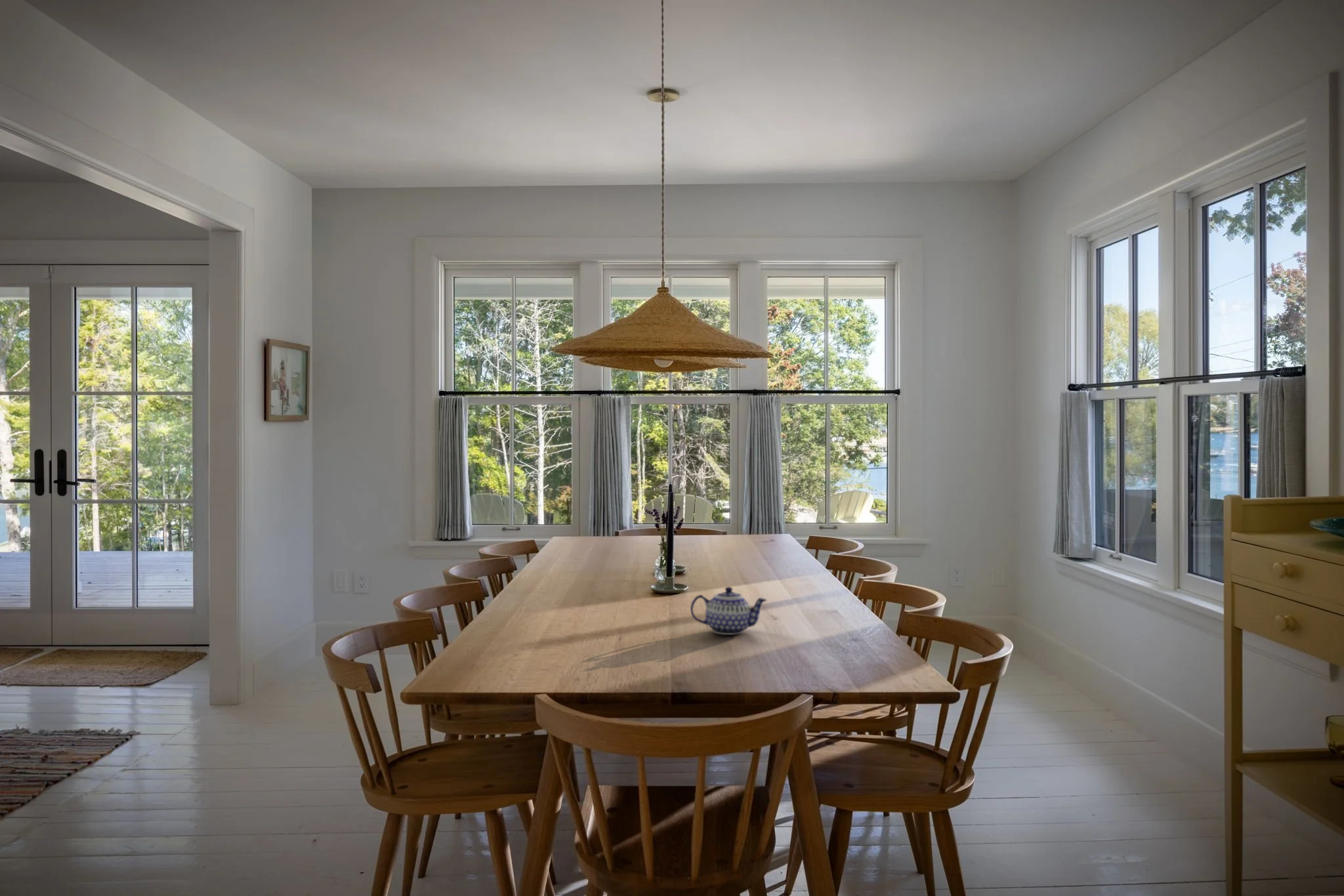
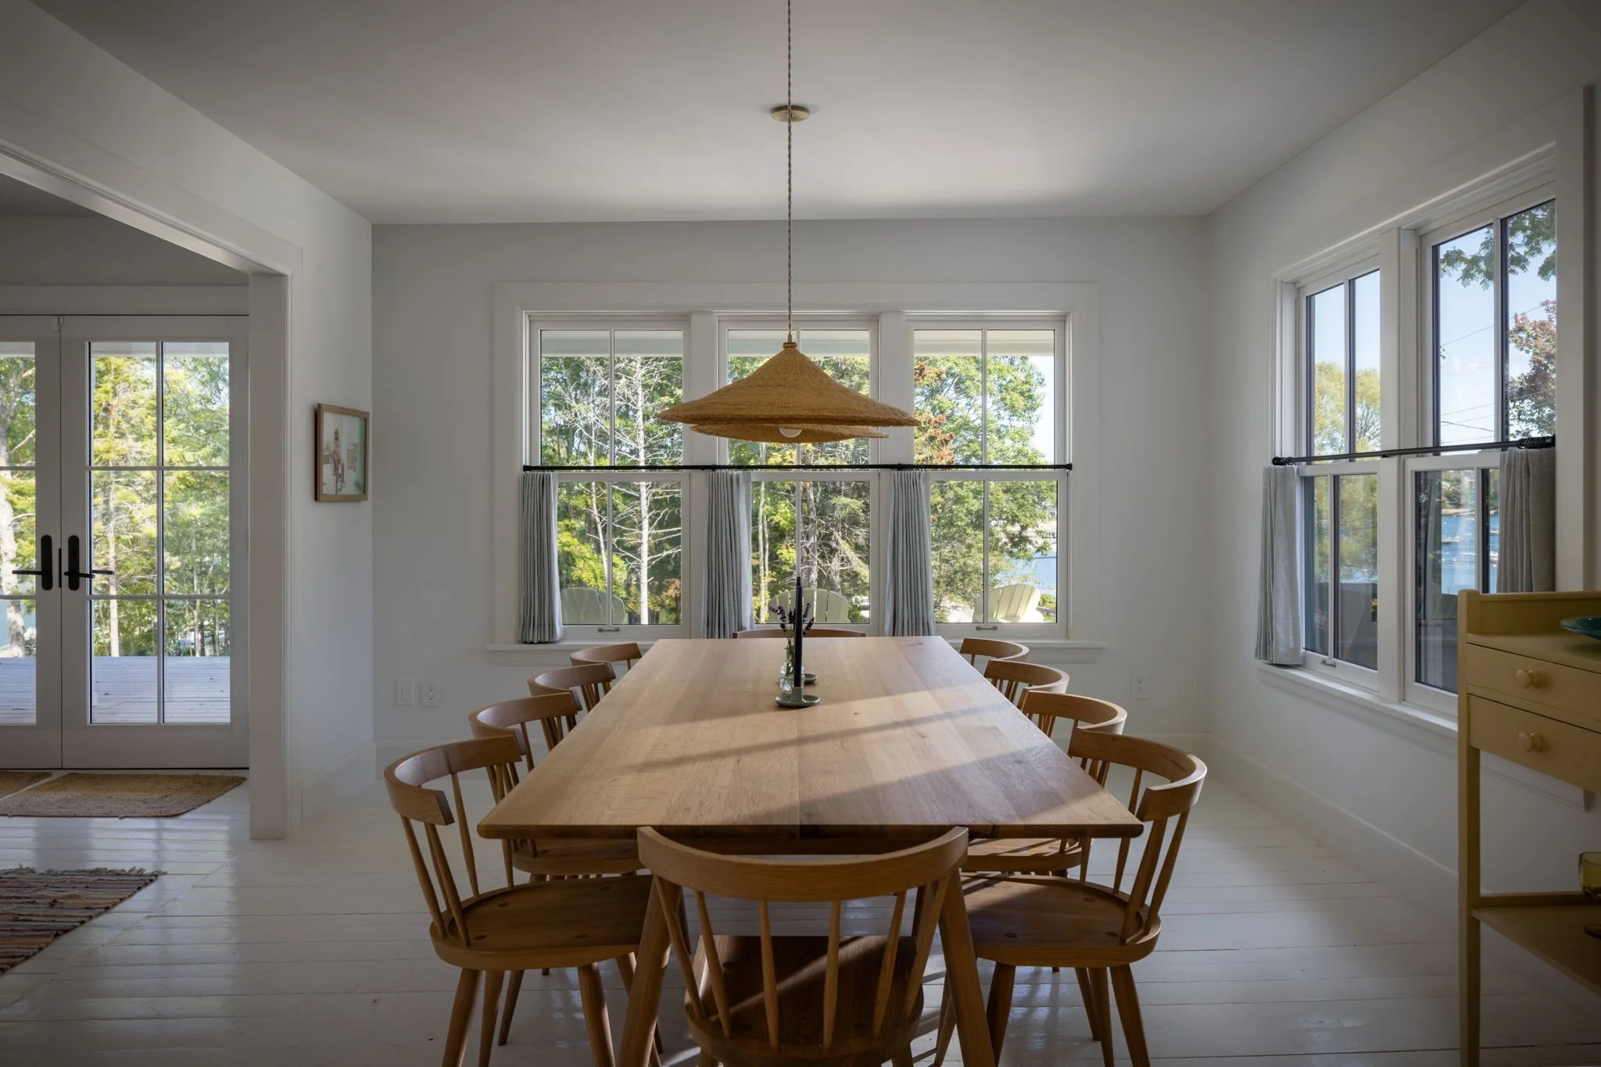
- teapot (728, 609)
